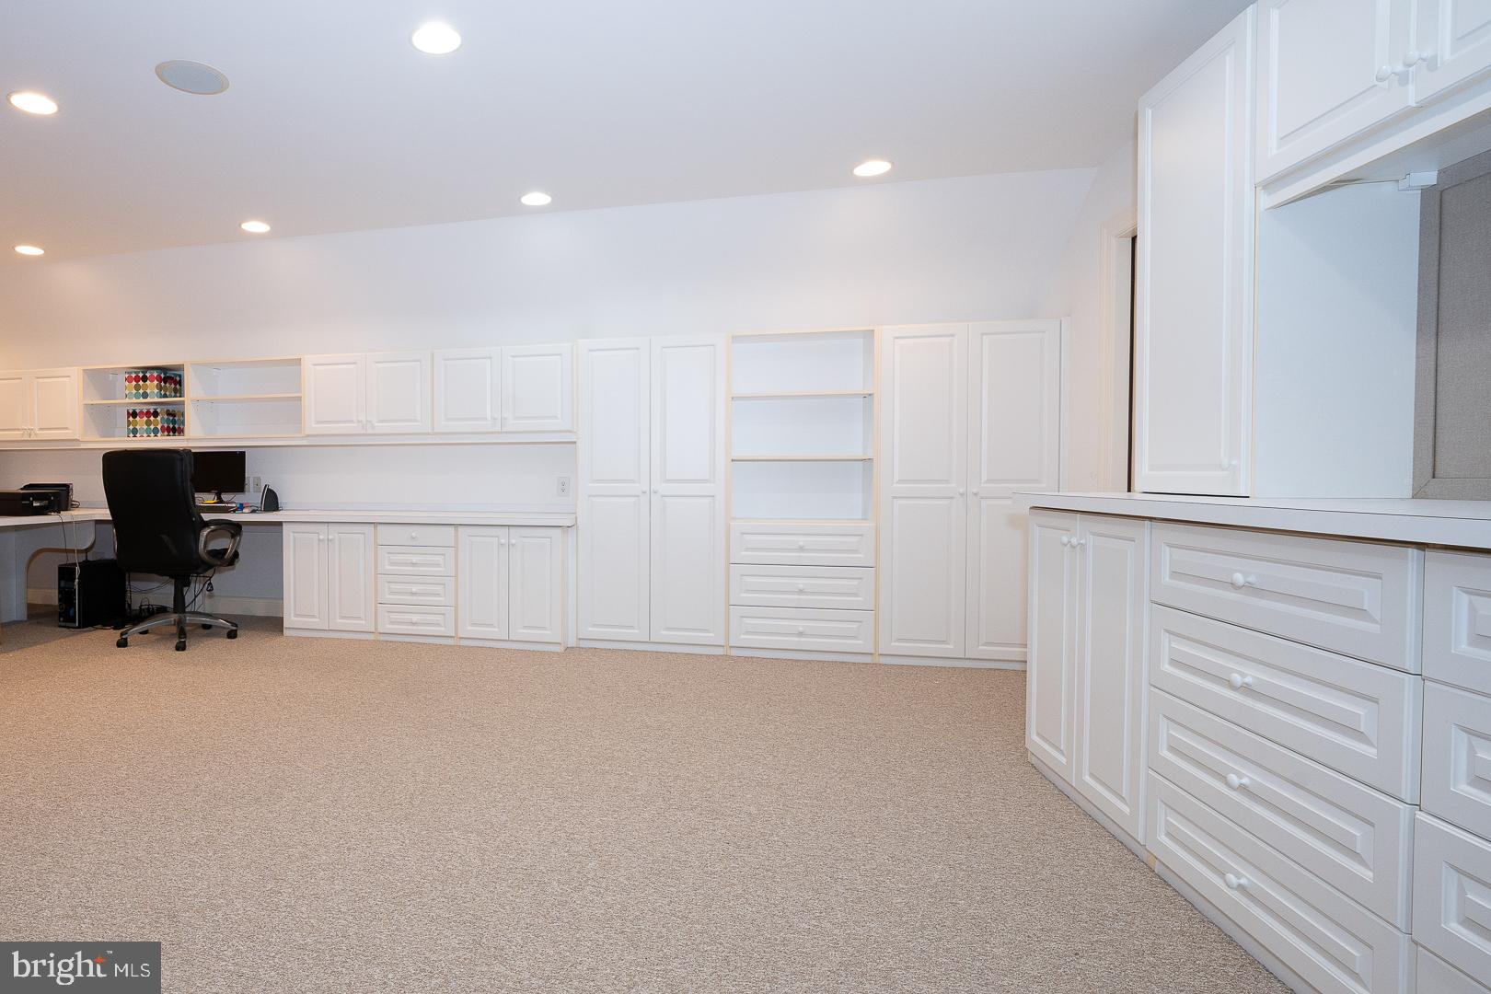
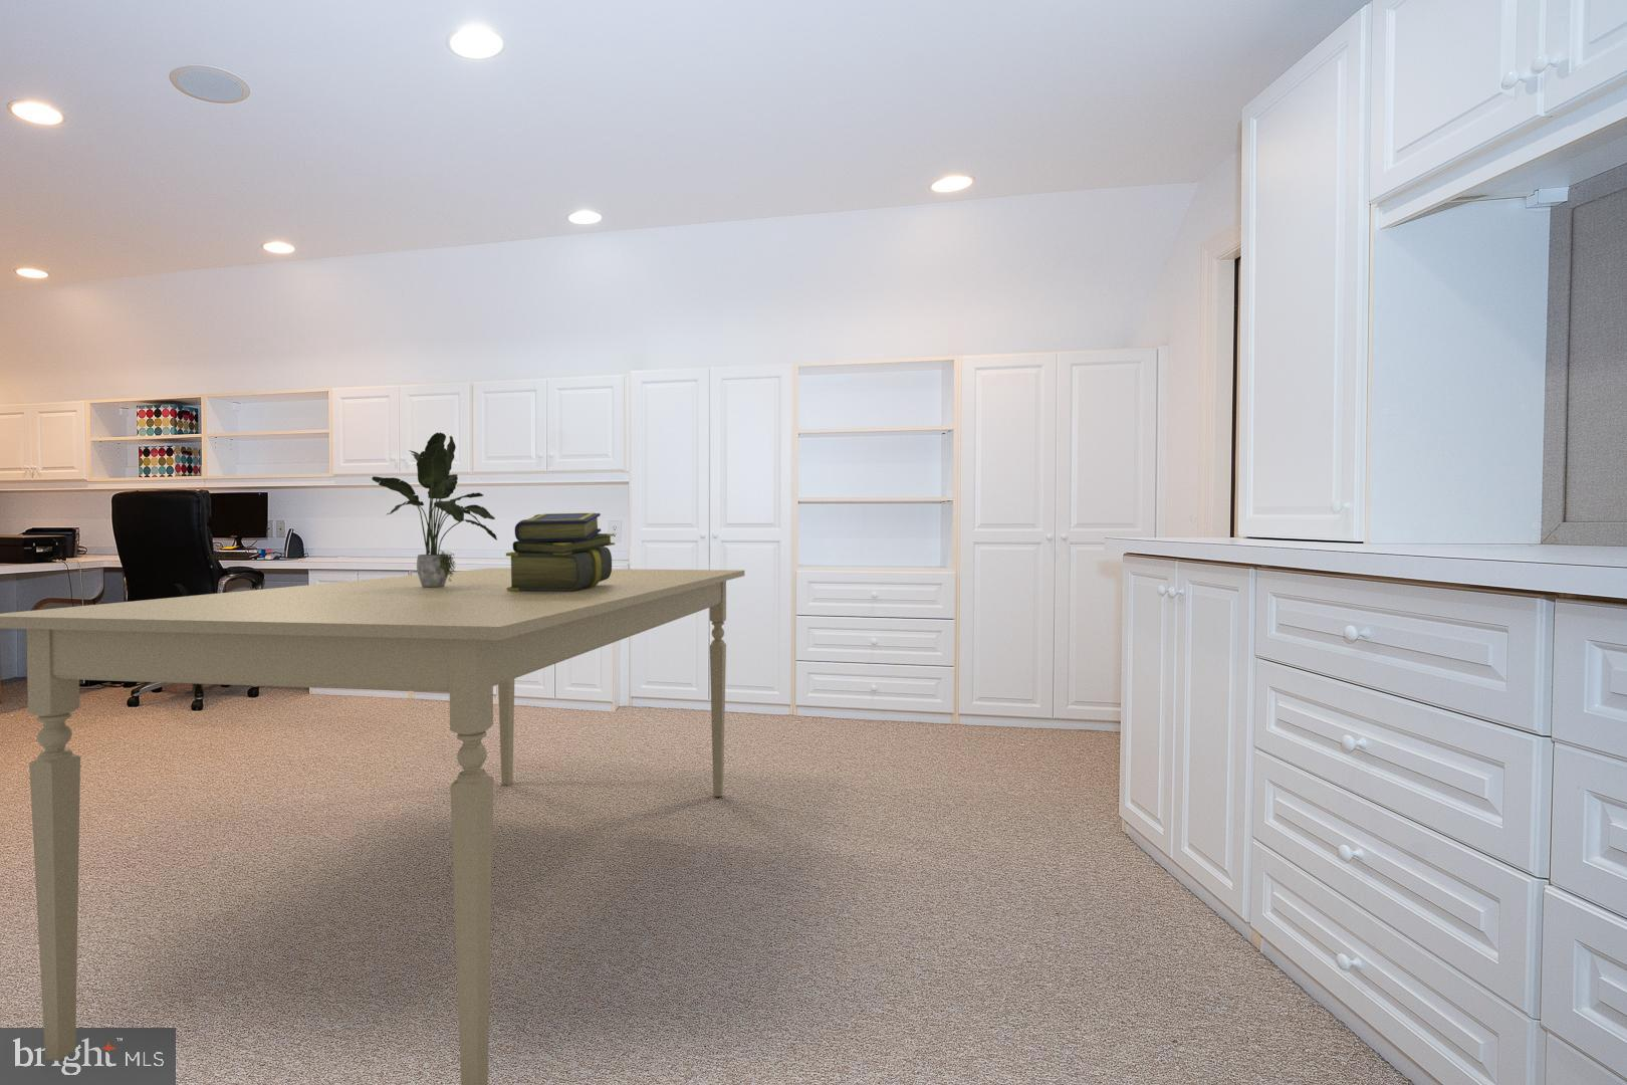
+ potted plant (436, 506)
+ dining table (500, 734)
+ stack of books (563, 550)
